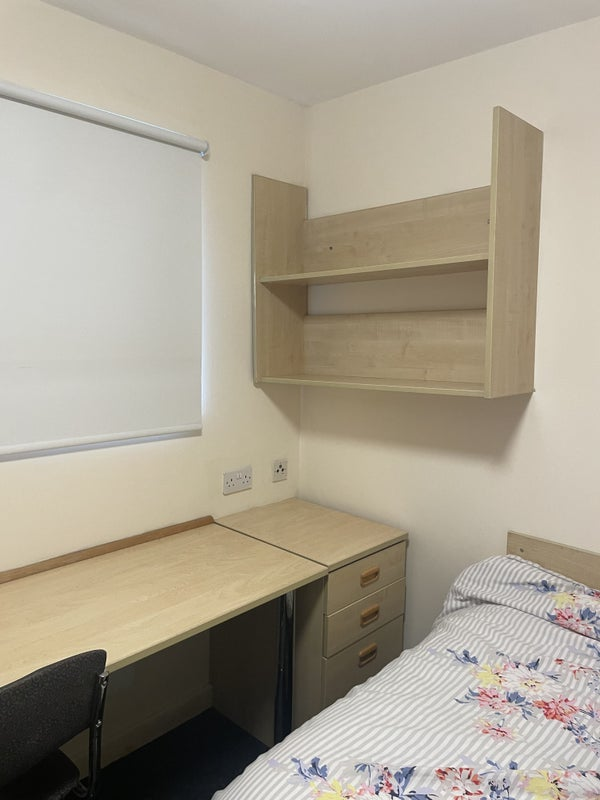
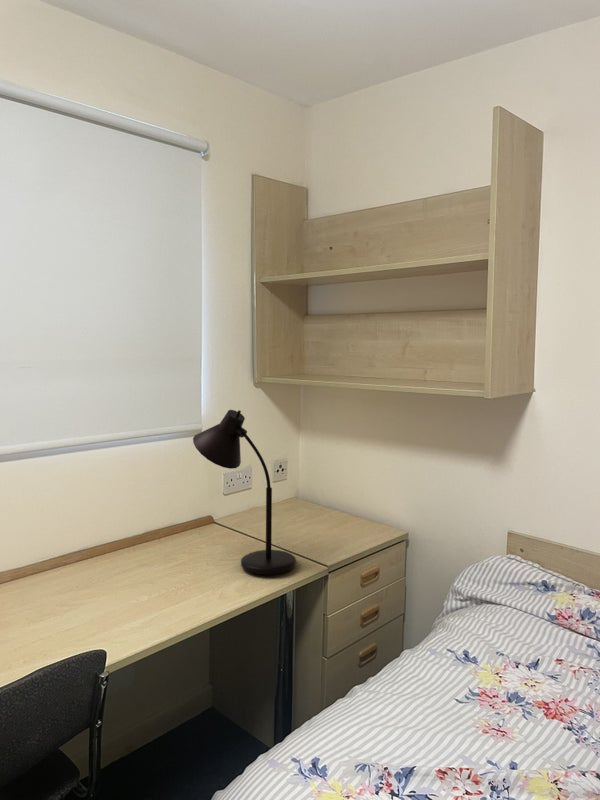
+ desk lamp (236, 467)
